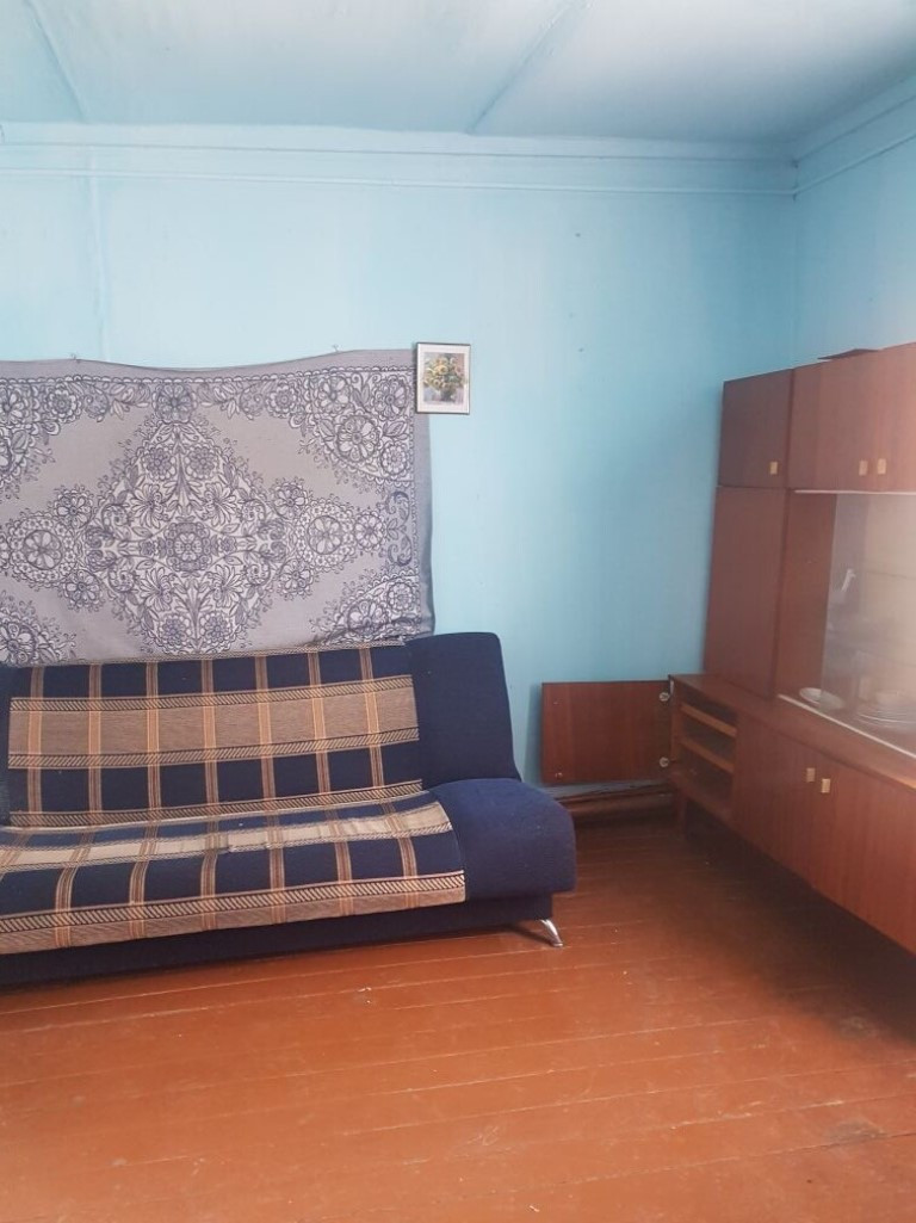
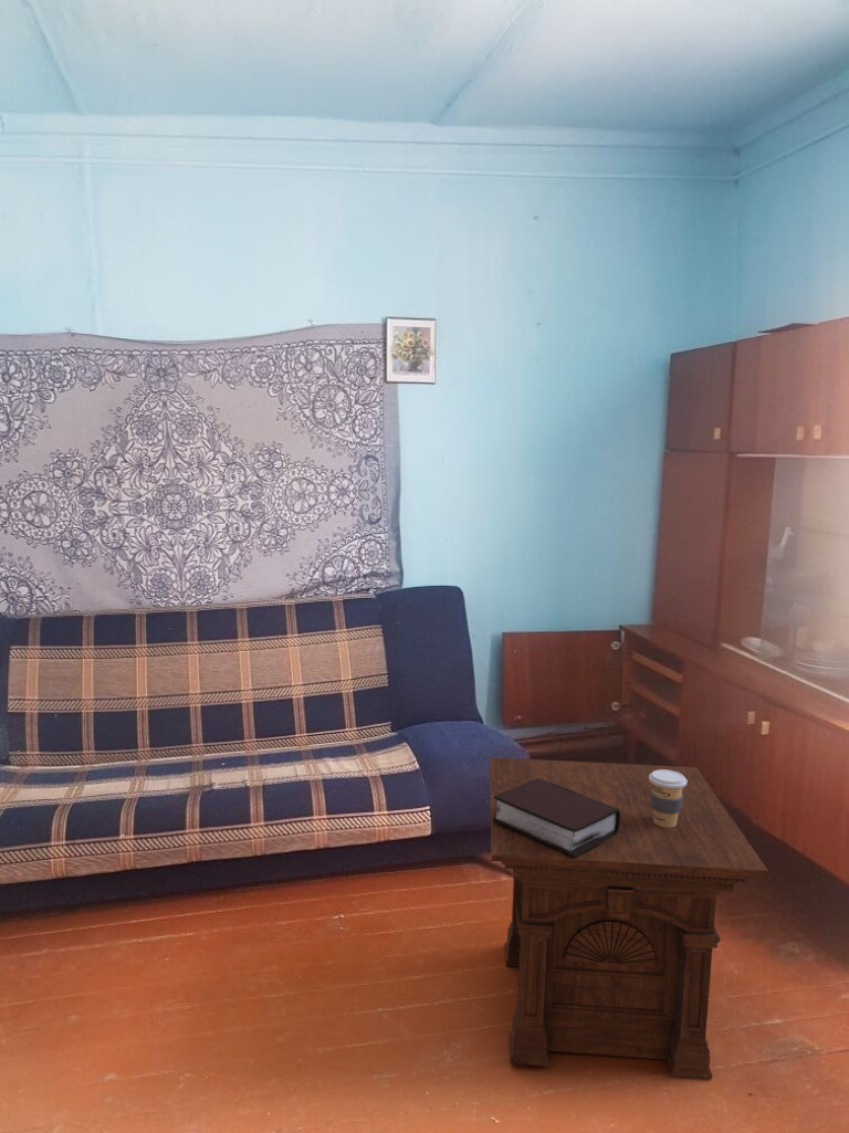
+ bible (556, 814)
+ coffee cup (667, 798)
+ side table (601, 906)
